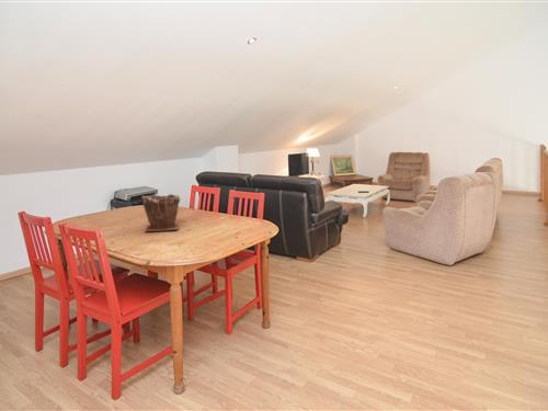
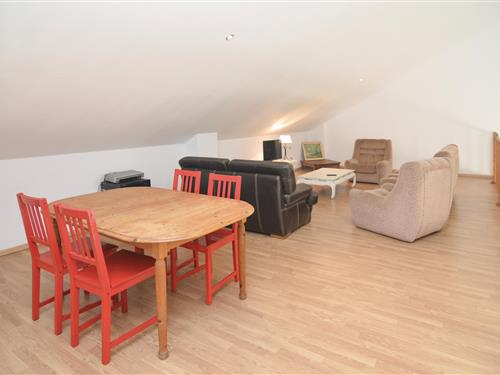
- plant pot (161, 212)
